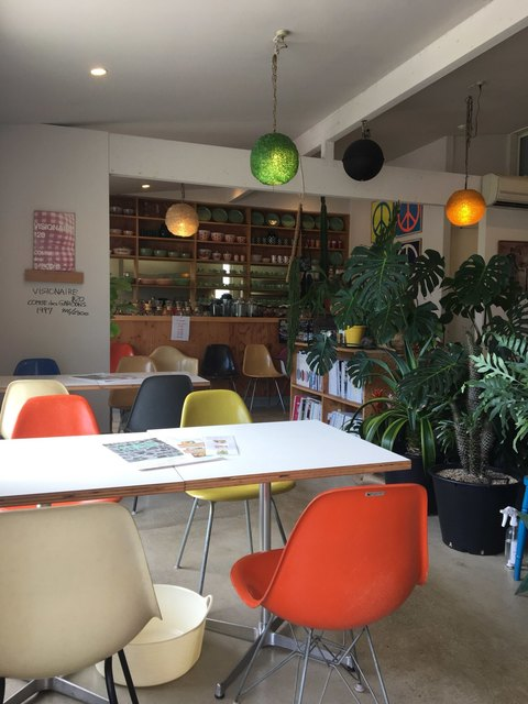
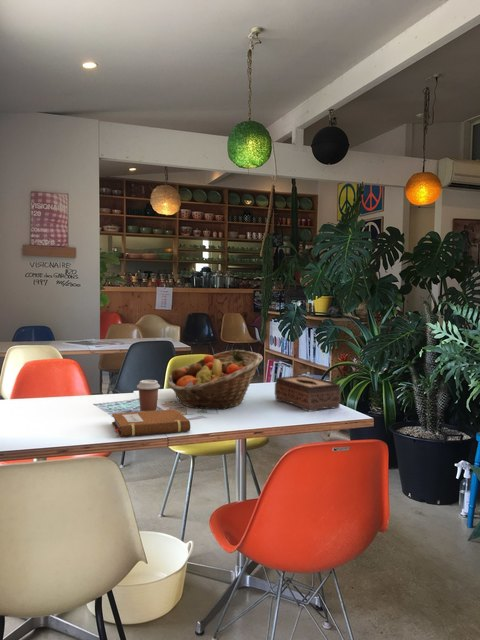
+ coffee cup (148, 396)
+ fruit basket (214, 377)
+ notebook (148, 422)
+ tissue box (306, 392)
